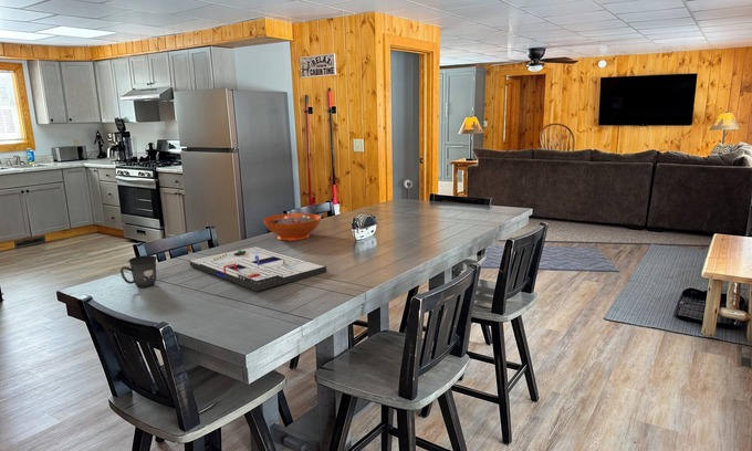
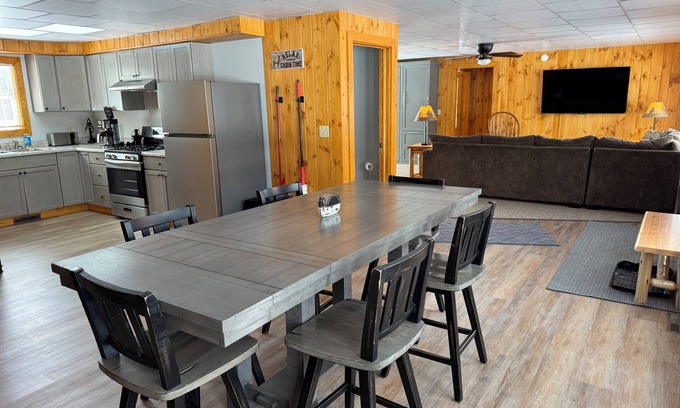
- board game (254, 255)
- mug (139, 273)
- decorative bowl (292, 227)
